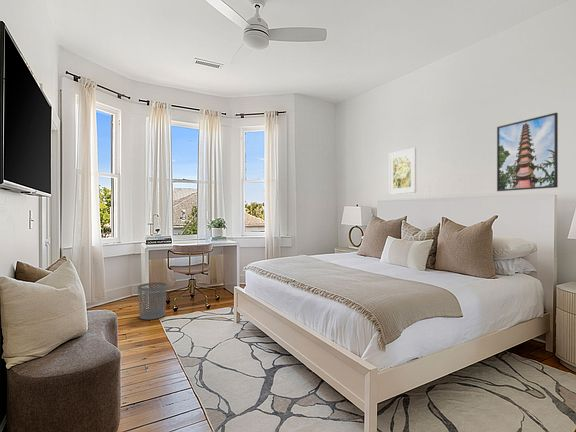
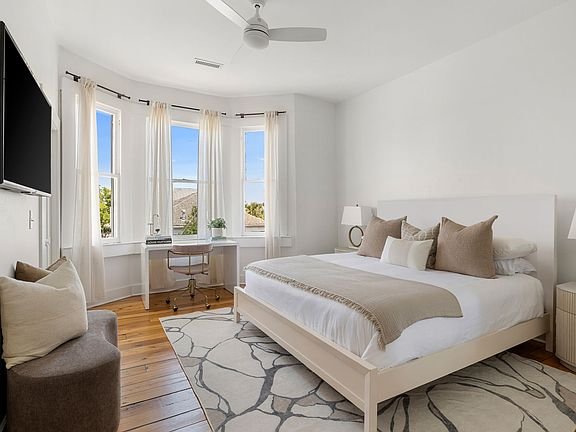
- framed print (525, 154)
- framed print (401, 172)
- waste bin (152, 301)
